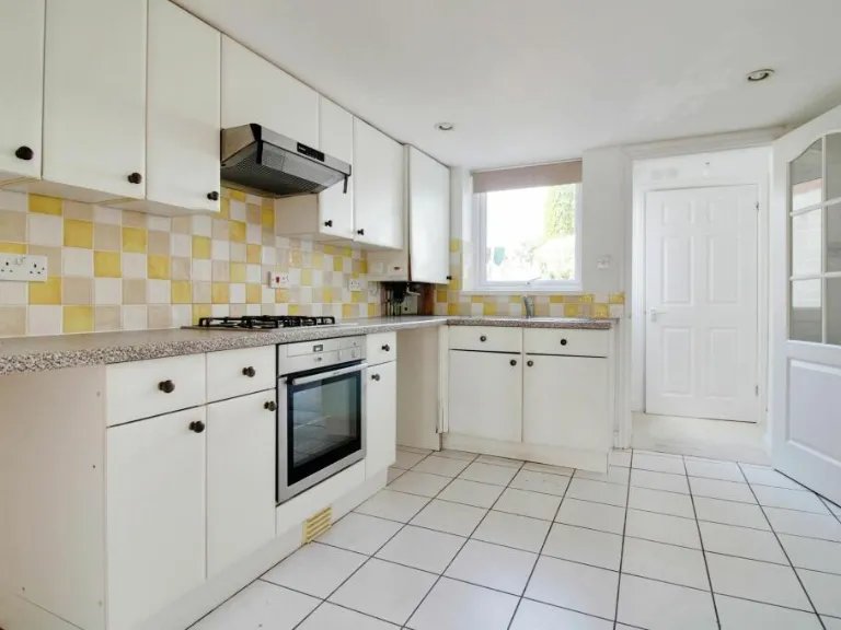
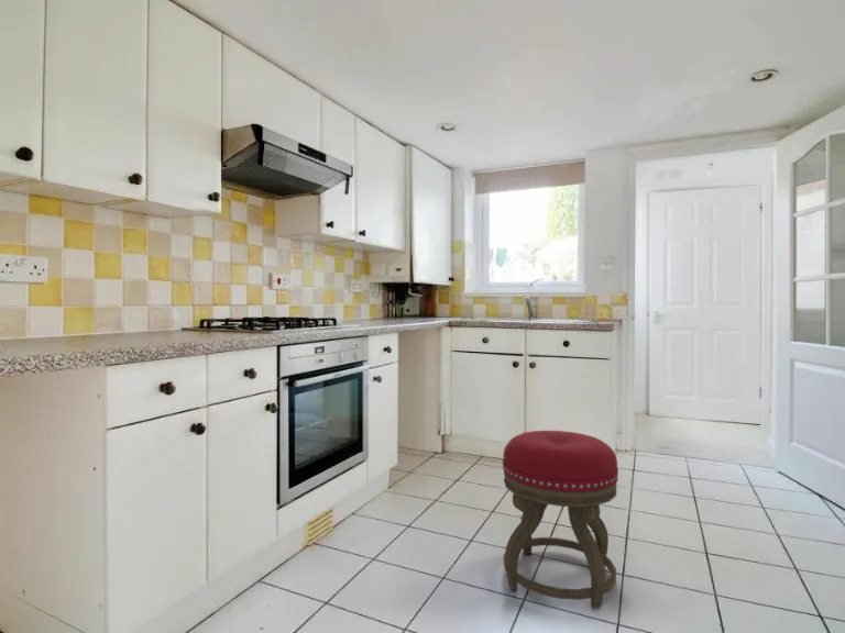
+ stool (559, 506)
